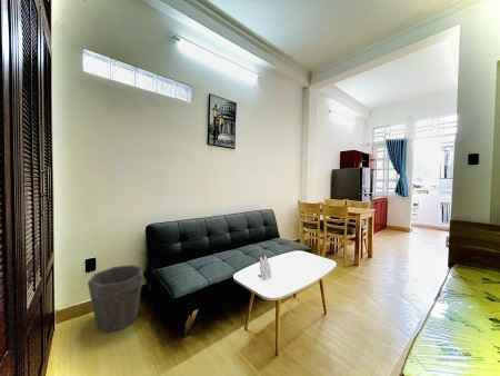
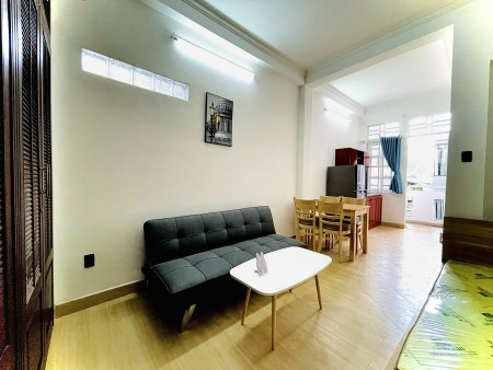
- waste bin (118, 297)
